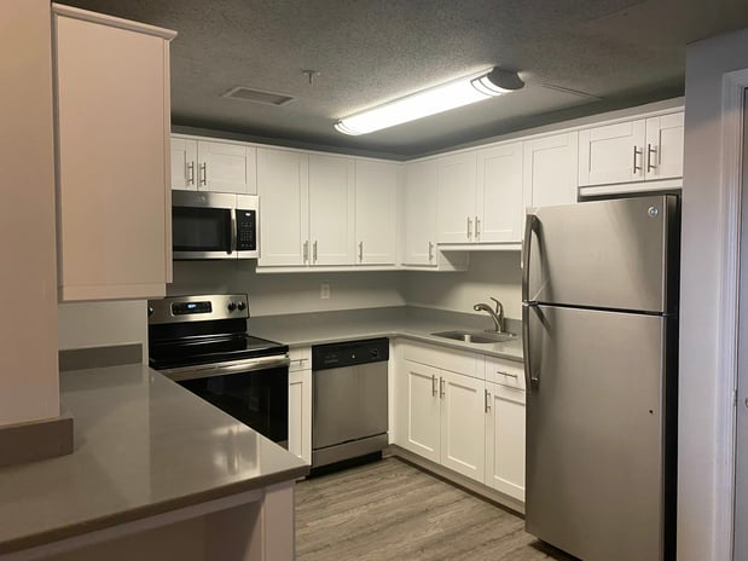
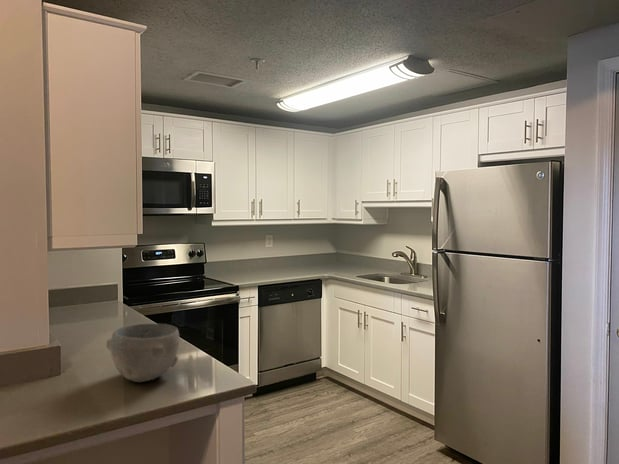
+ bowl (144, 353)
